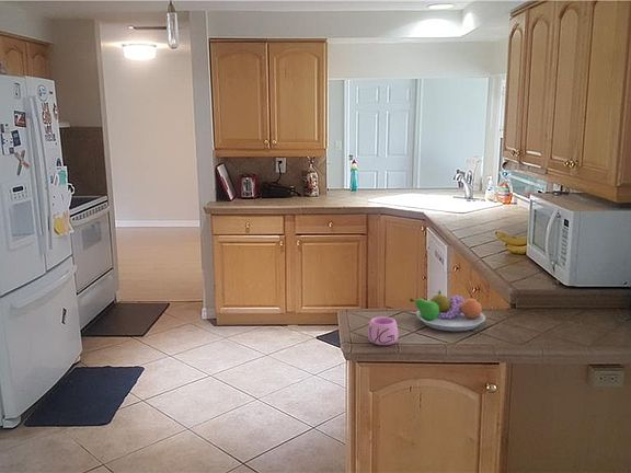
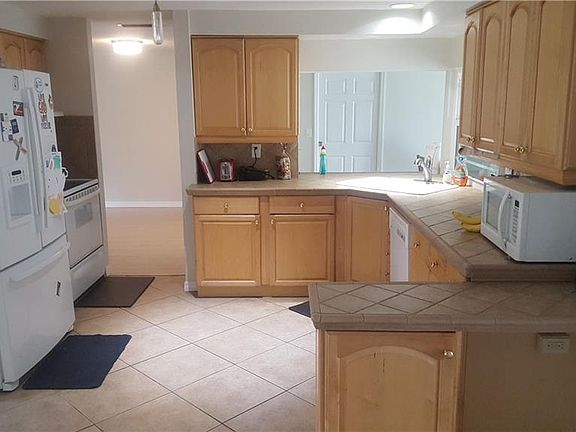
- fruit bowl (447, 308)
- mug (381, 328)
